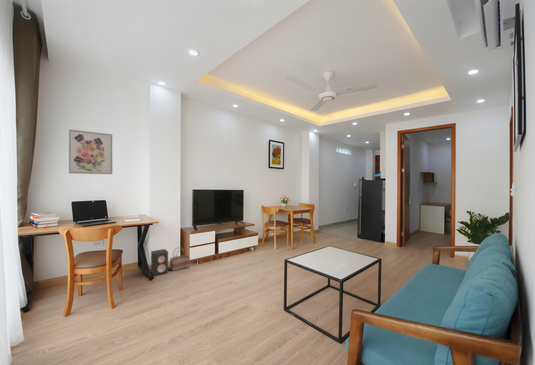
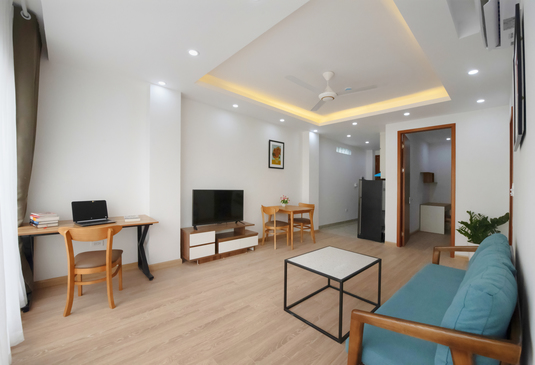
- basket (179, 258)
- speaker (159, 261)
- wall art (91, 153)
